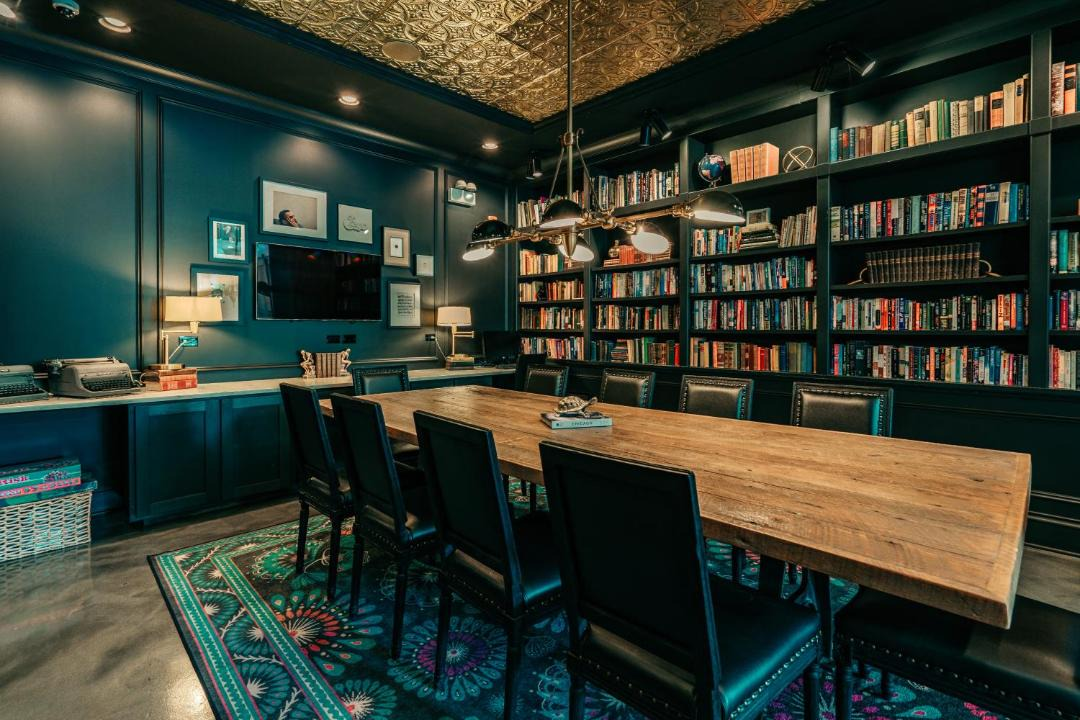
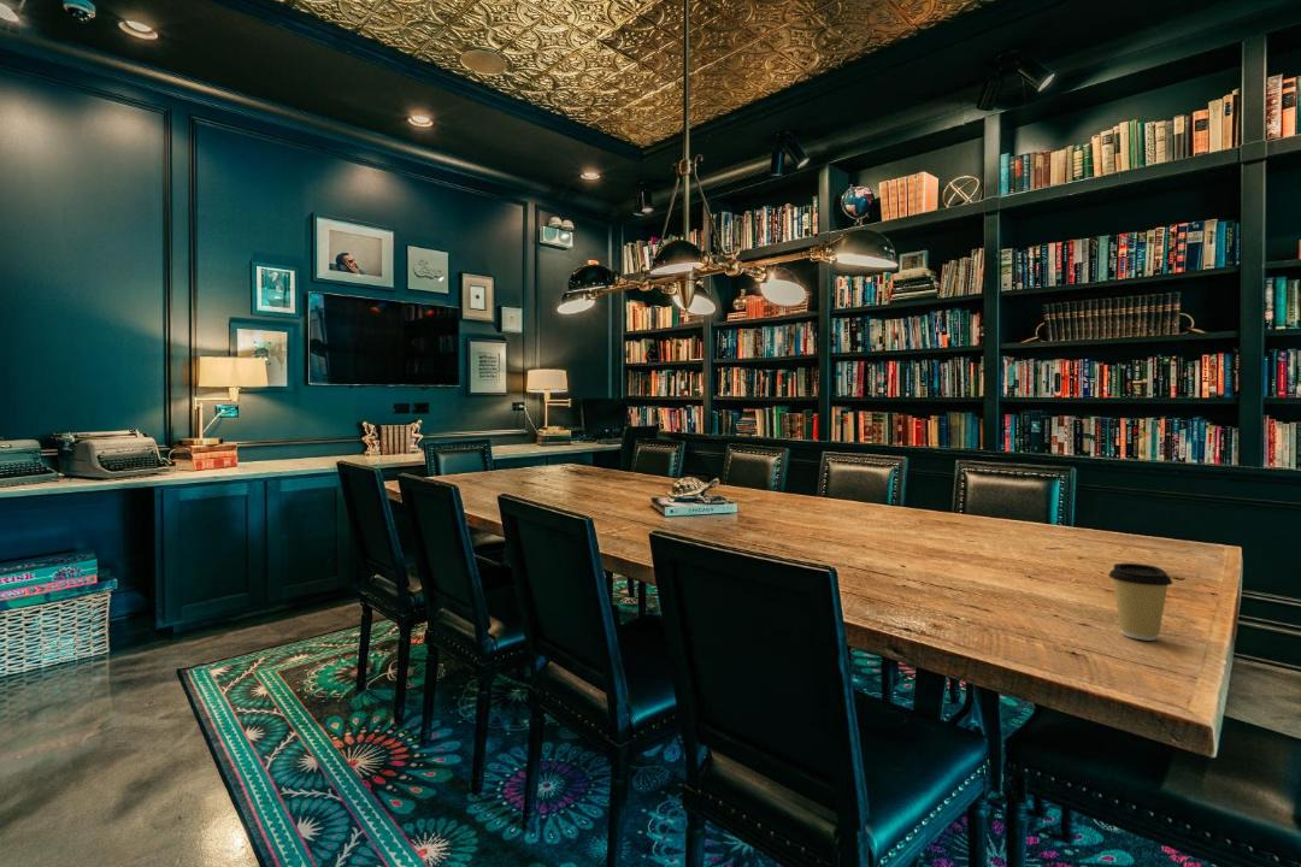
+ coffee cup (1138, 601)
